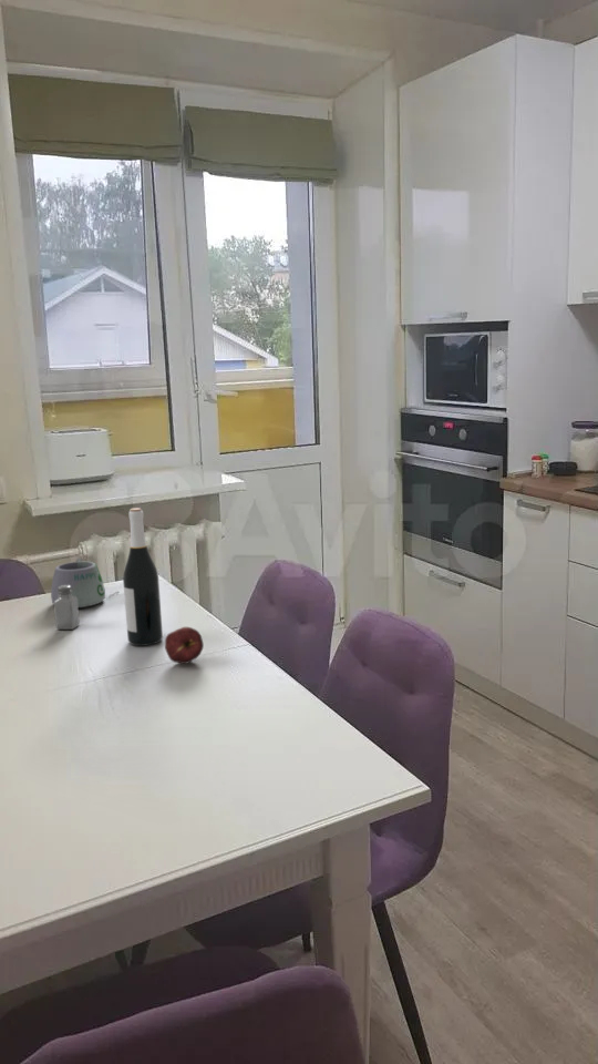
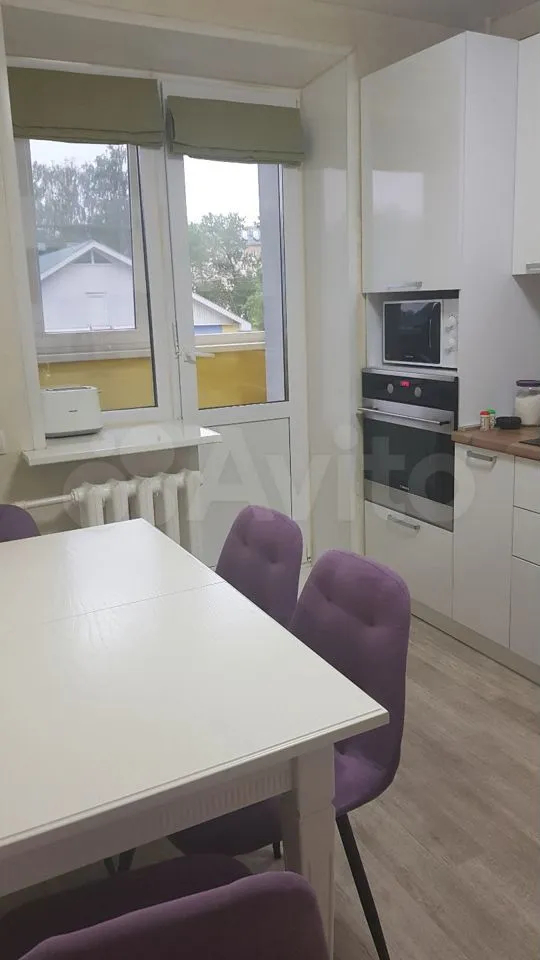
- saltshaker (65, 606)
- mug (83, 581)
- apple (183, 644)
- wine bottle (141, 575)
